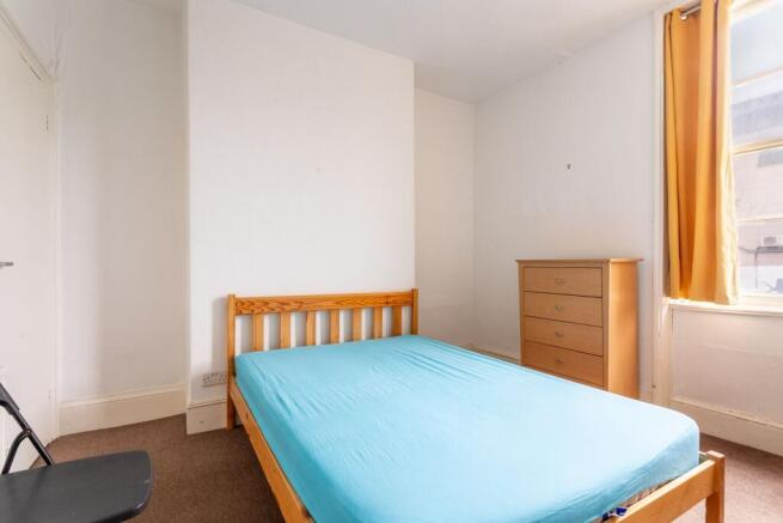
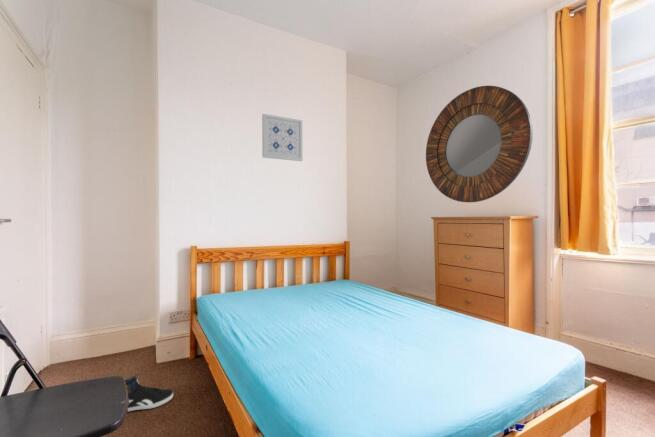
+ home mirror (471, 146)
+ sneaker (143, 390)
+ wall art (283, 138)
